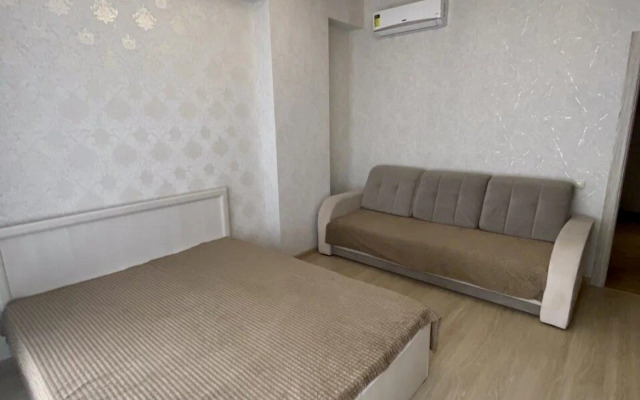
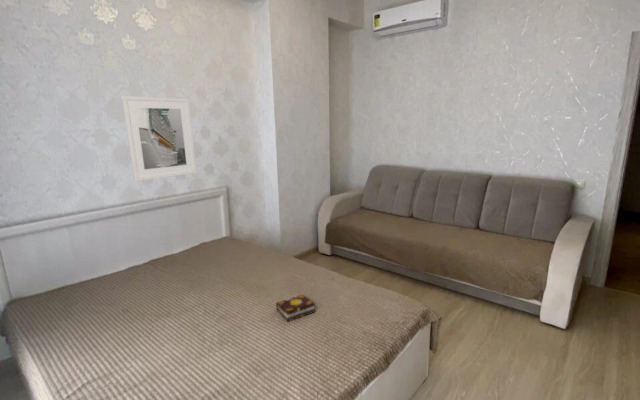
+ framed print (162, 138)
+ book (295, 306)
